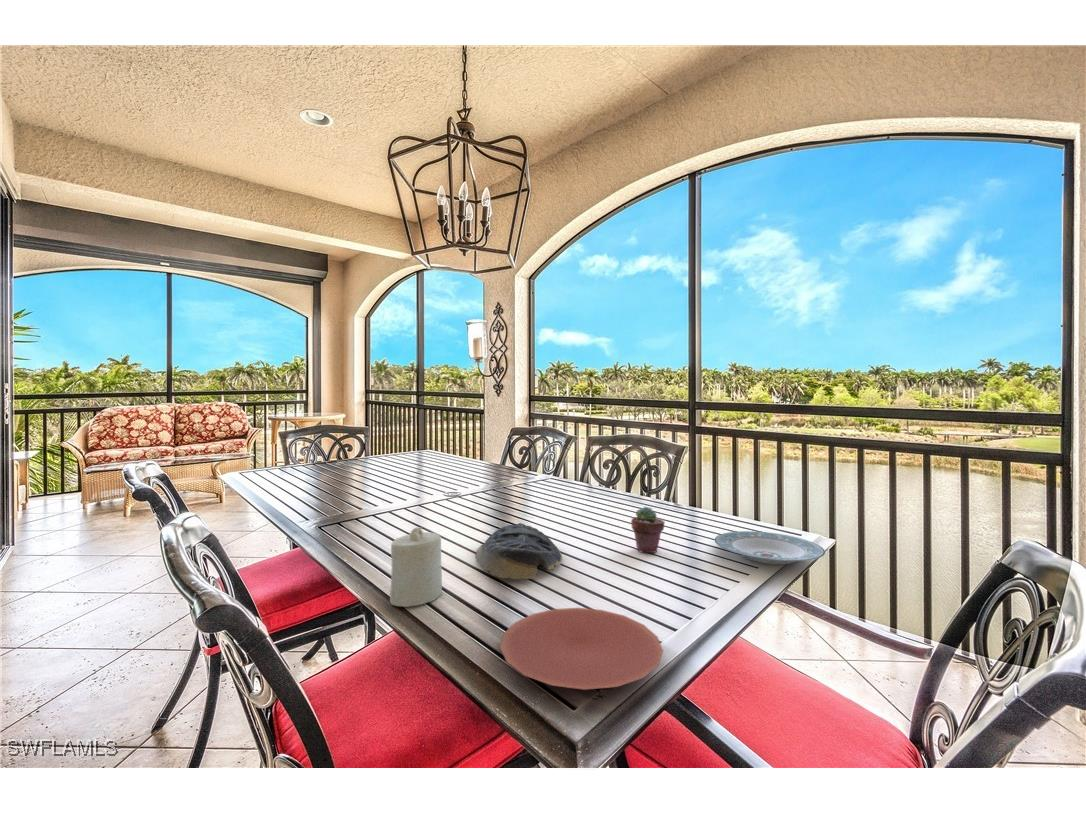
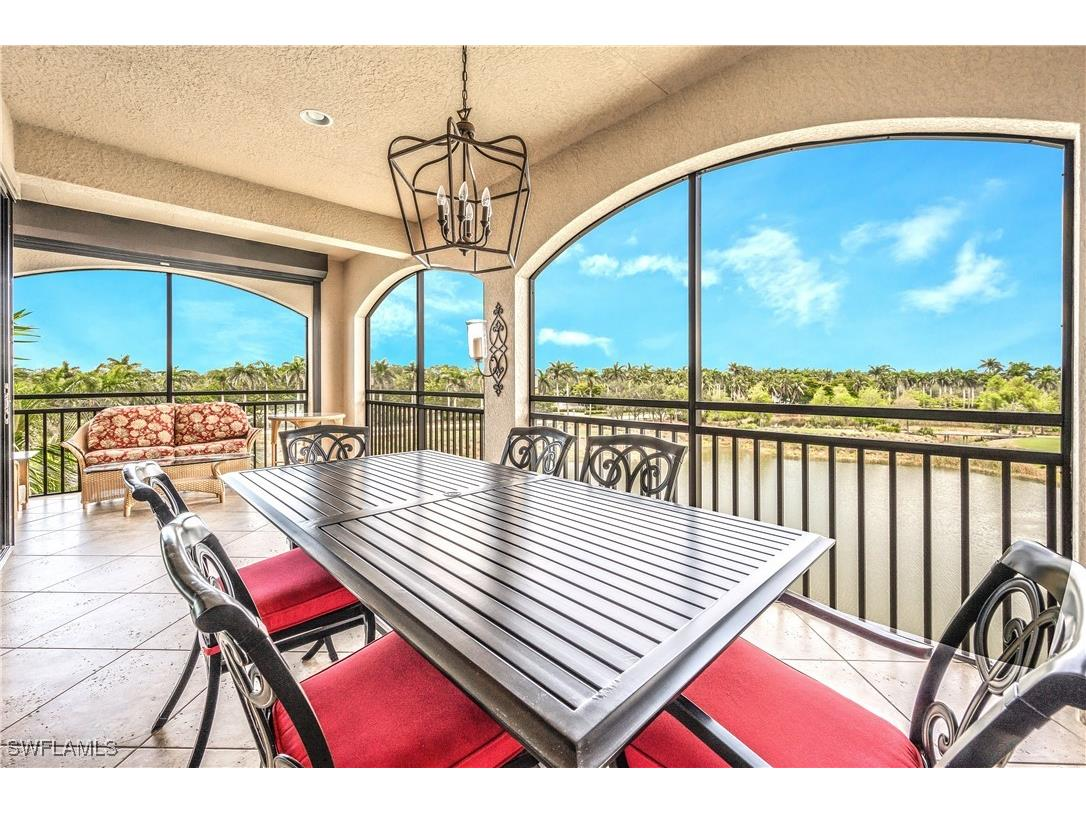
- potted succulent (647, 528)
- plate (580, 648)
- decorative bowl (519, 544)
- candle (416, 561)
- plate (767, 550)
